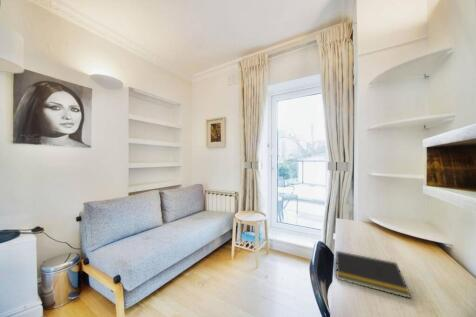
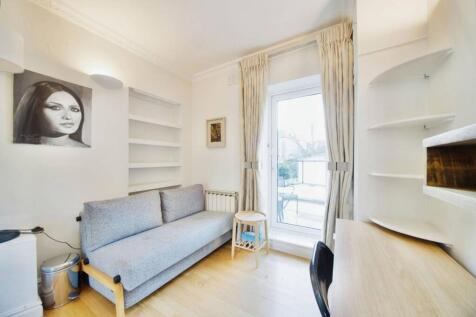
- notepad (367, 270)
